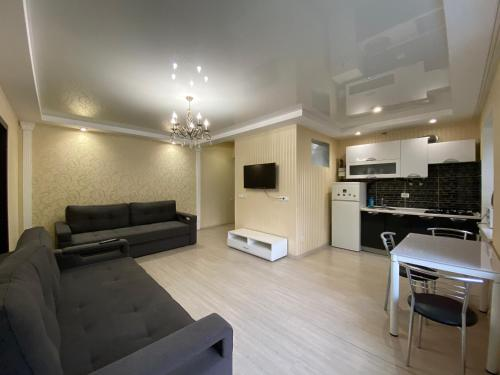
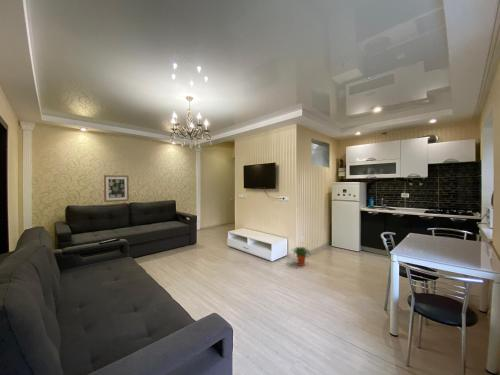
+ wall art (116, 188)
+ potted plant (301, 255)
